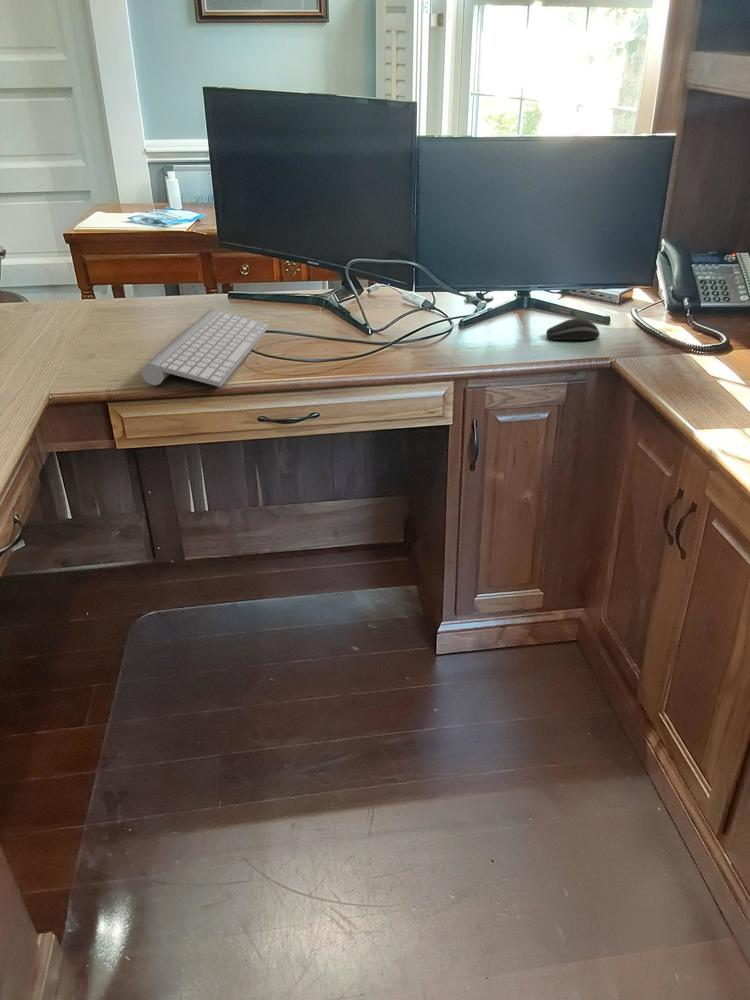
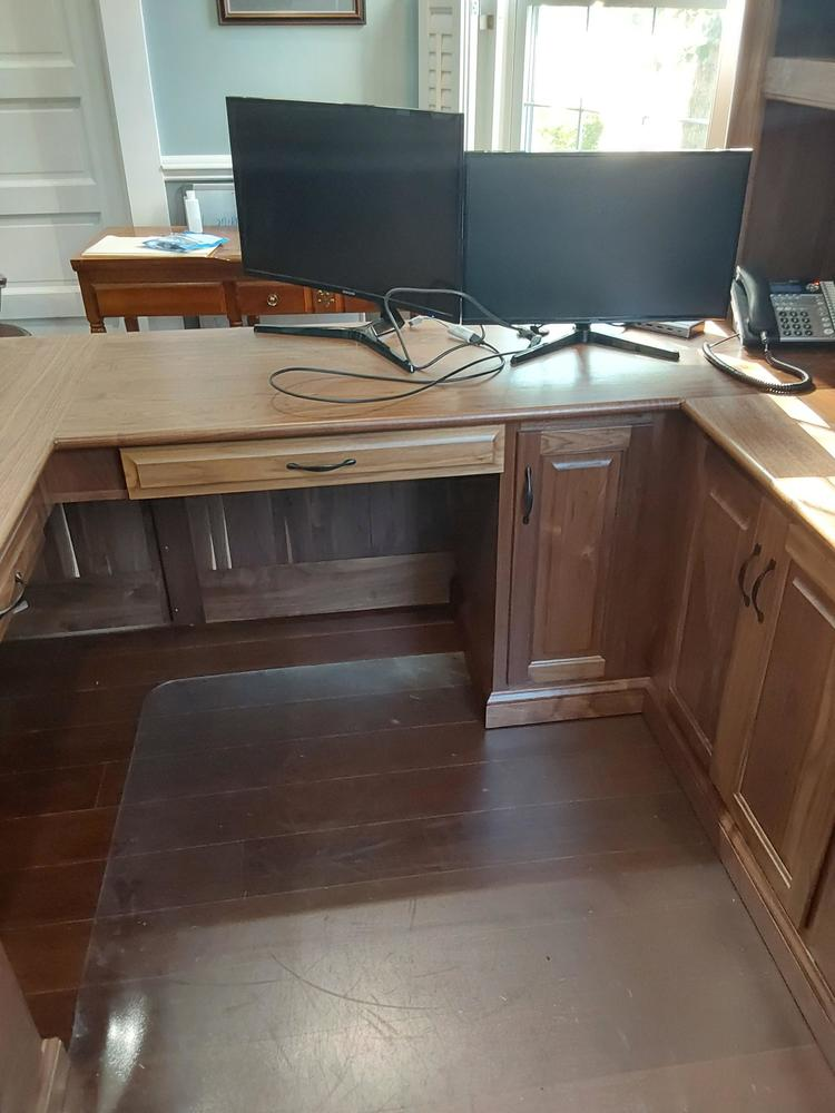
- computer mouse (573, 328)
- keyboard (212, 343)
